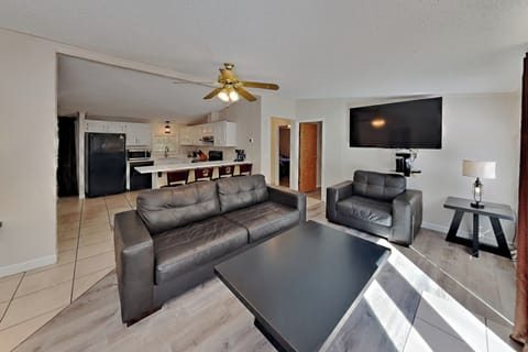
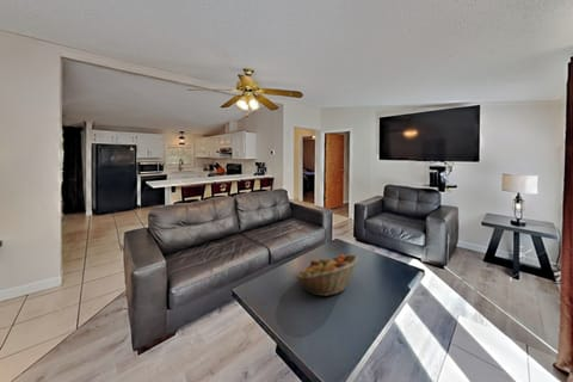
+ fruit basket (327, 271)
